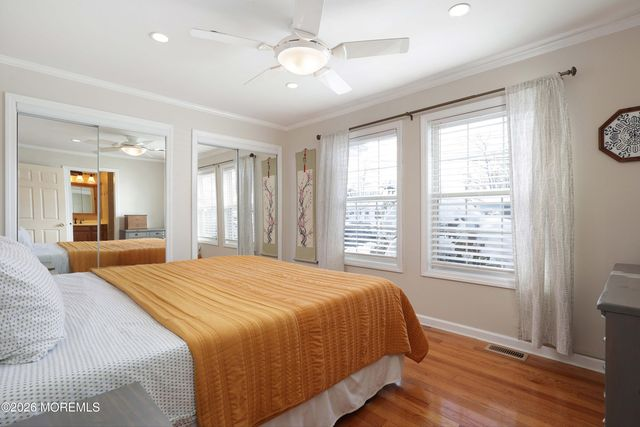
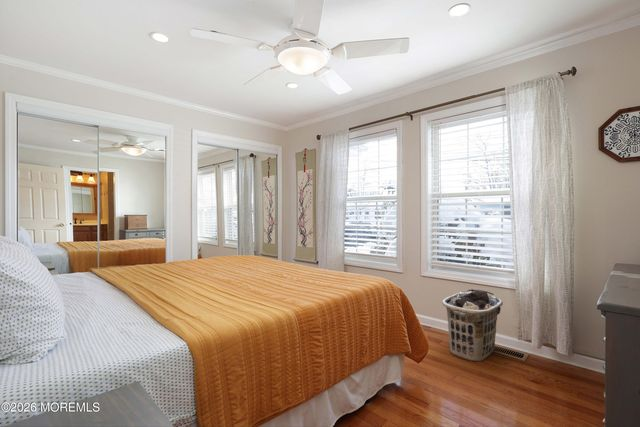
+ clothes hamper (472, 320)
